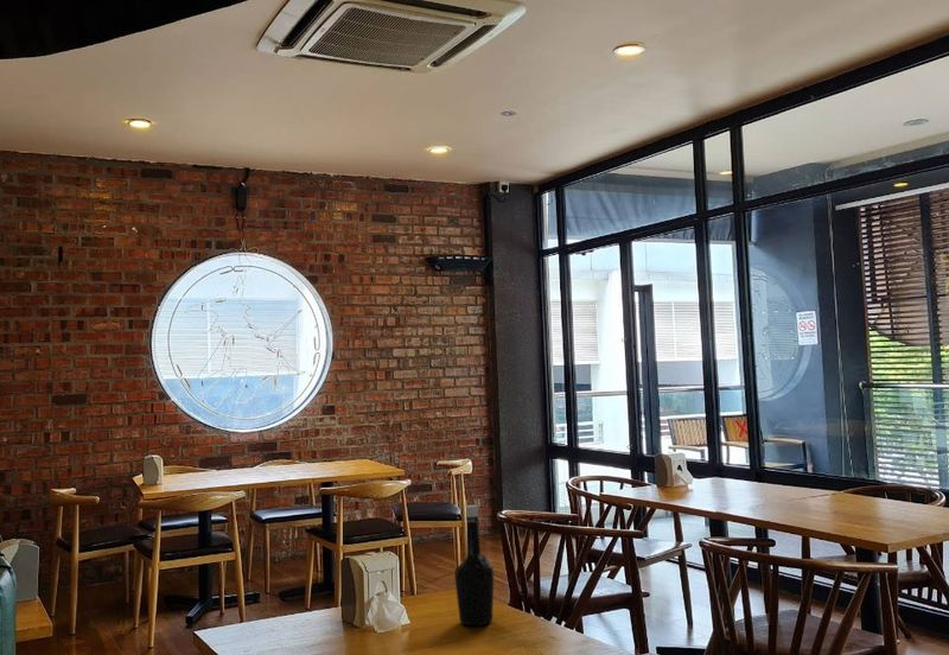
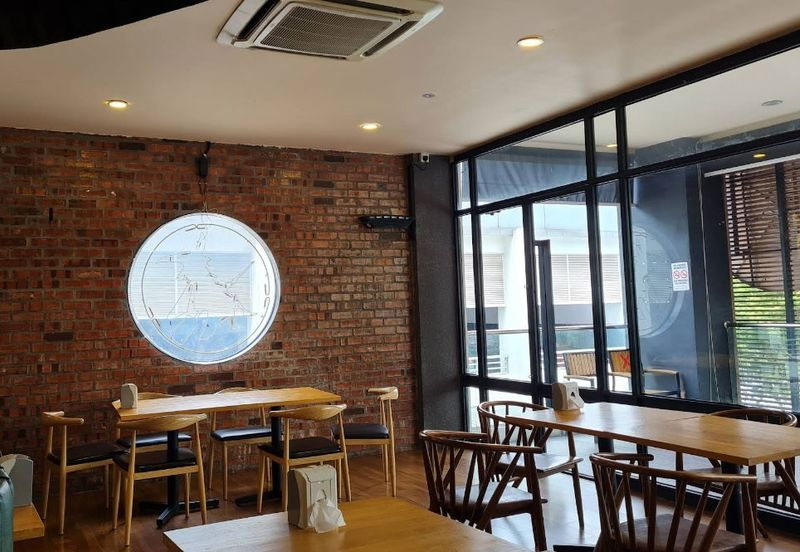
- bottle (473, 564)
